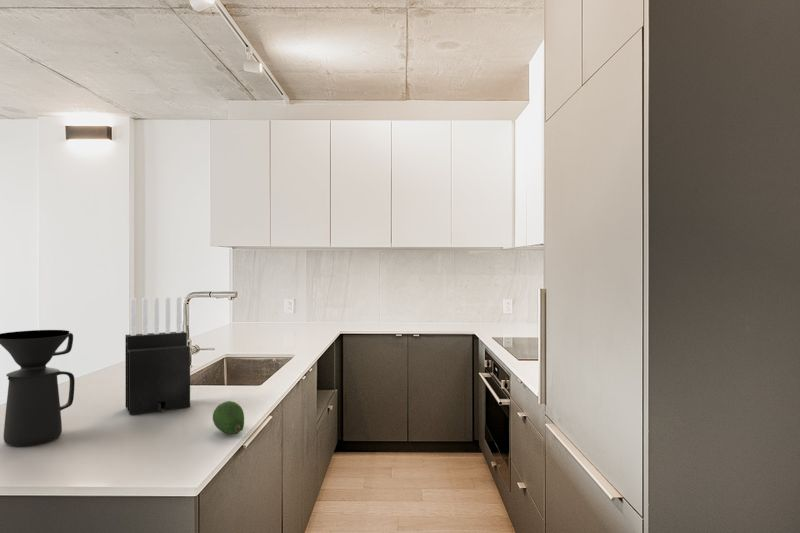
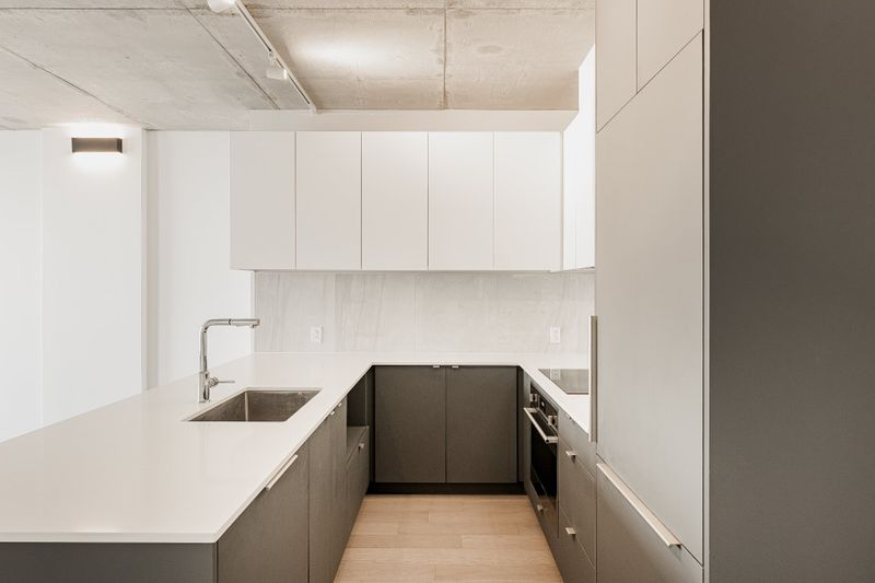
- knife block (158, 353)
- fruit (229, 417)
- coffee maker (33, 386)
